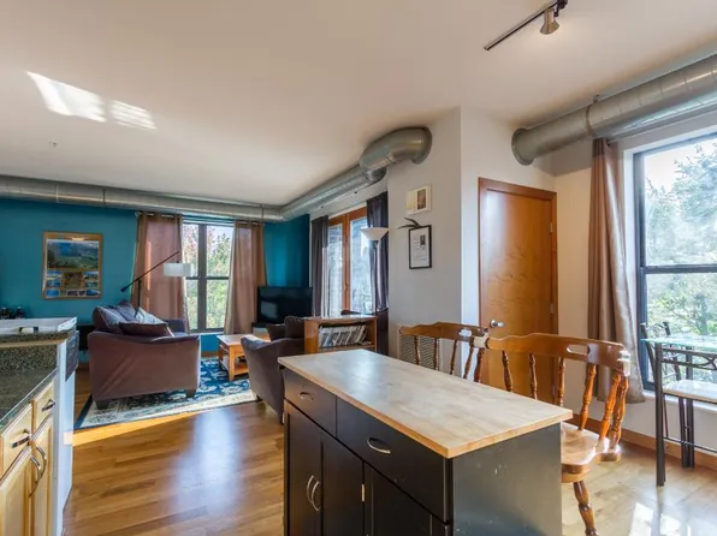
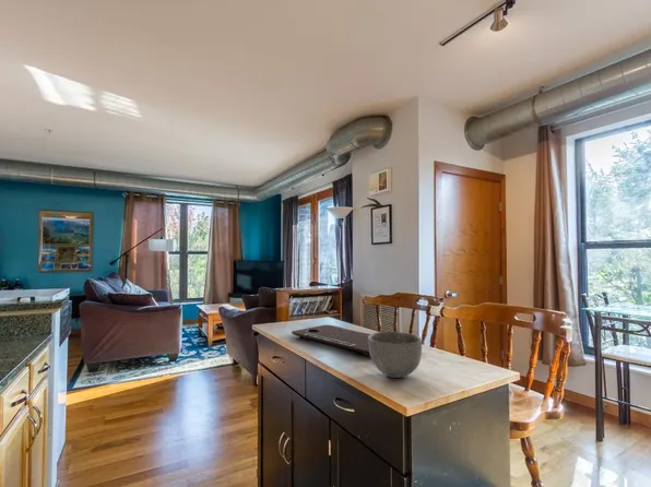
+ cutting board (345, 338)
+ bowl (394, 356)
